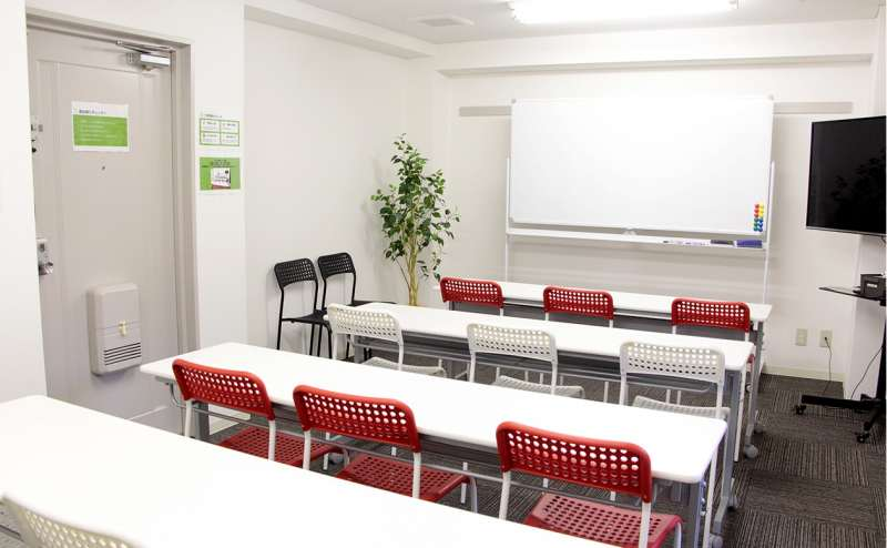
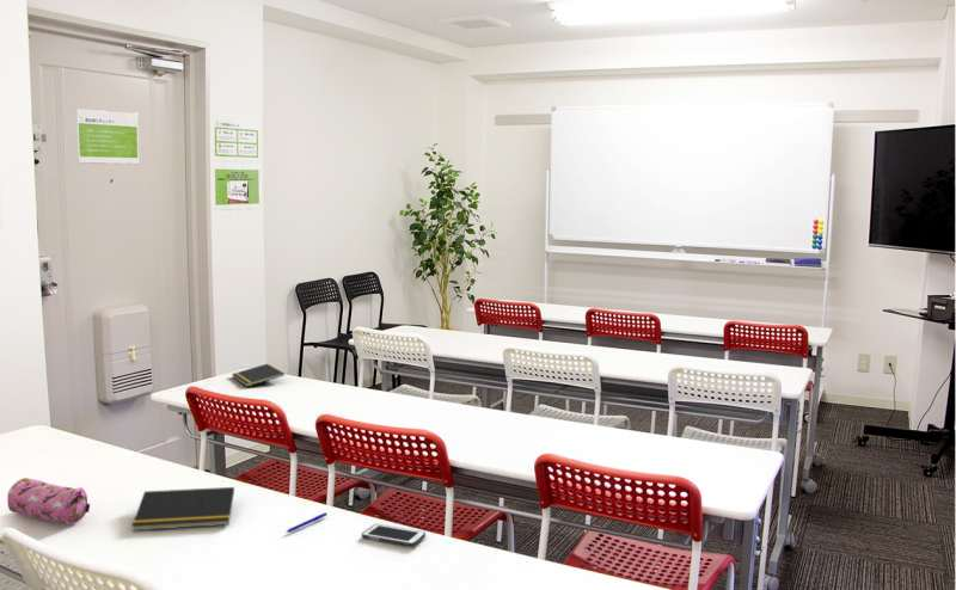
+ notepad (257, 374)
+ notepad (185, 508)
+ cell phone (393, 534)
+ pen (306, 522)
+ pencil case (47, 499)
